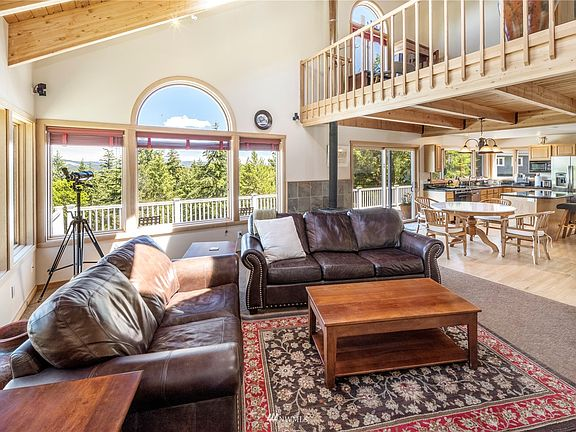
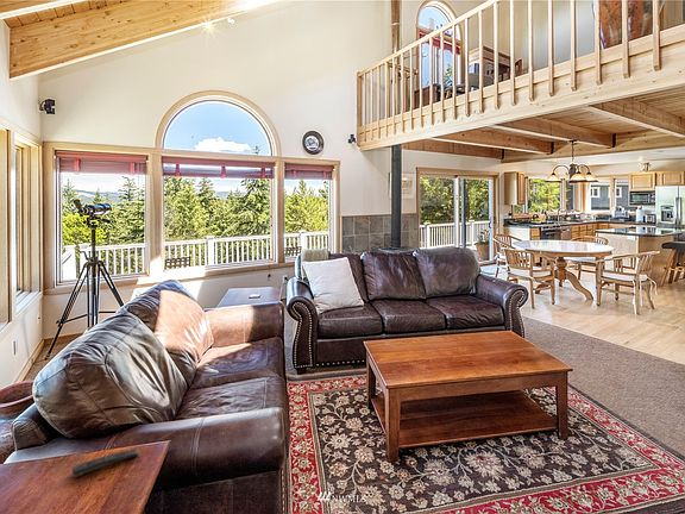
+ remote control (107, 460)
